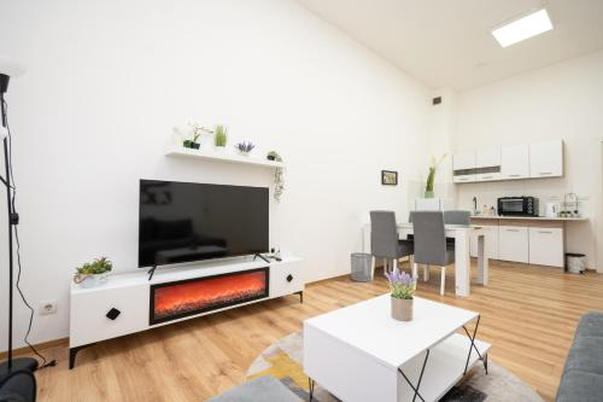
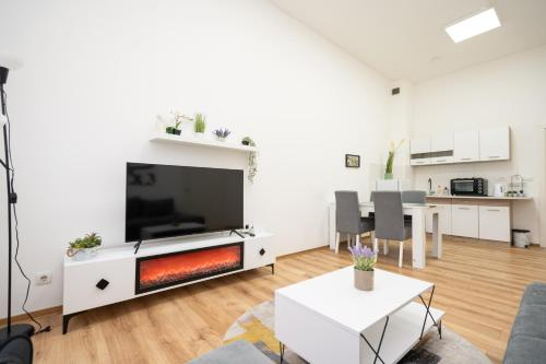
- waste bin (361, 267)
